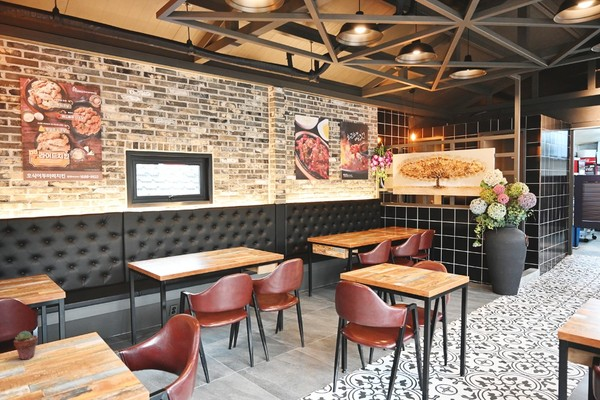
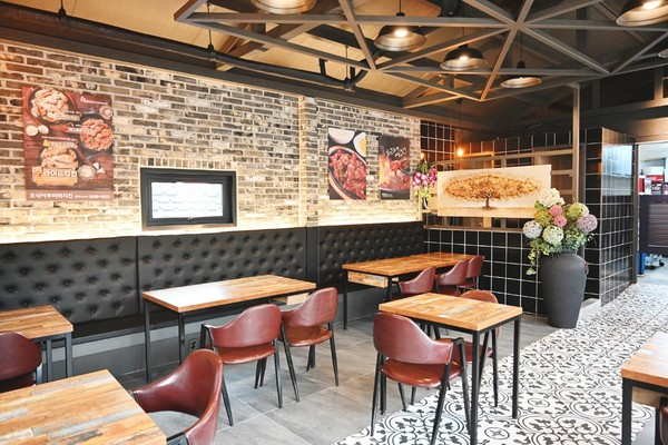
- potted succulent (26, 343)
